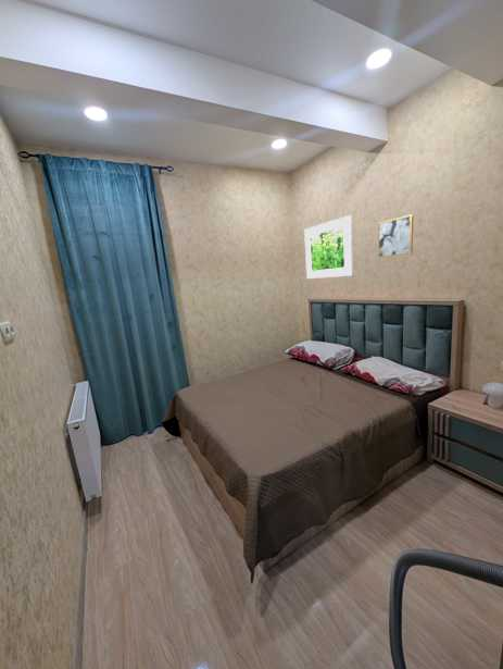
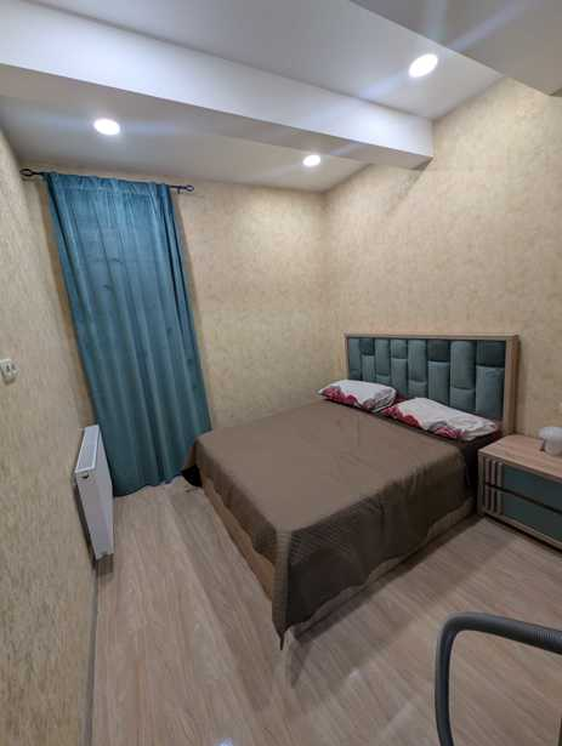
- wall art (394, 237)
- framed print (326, 250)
